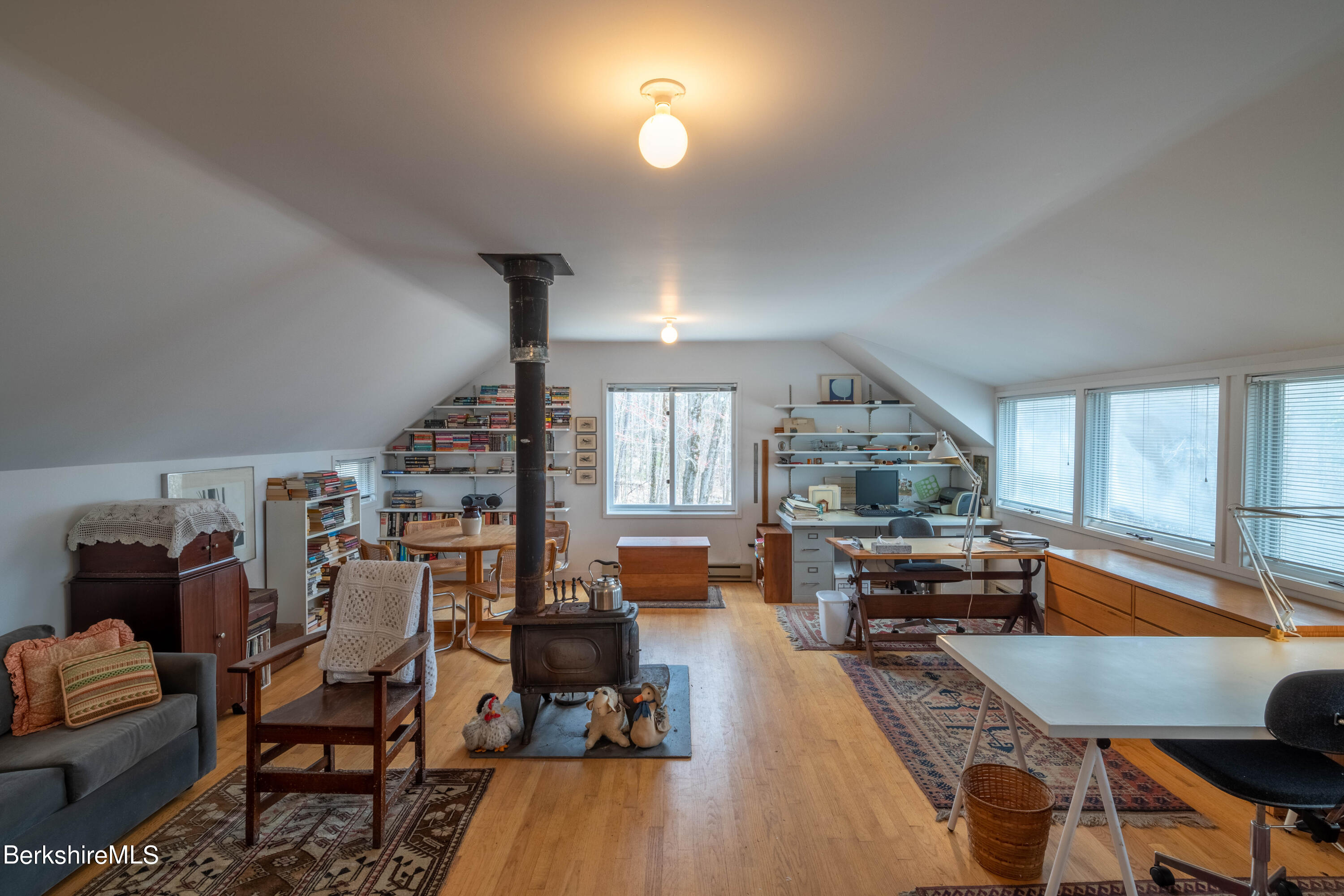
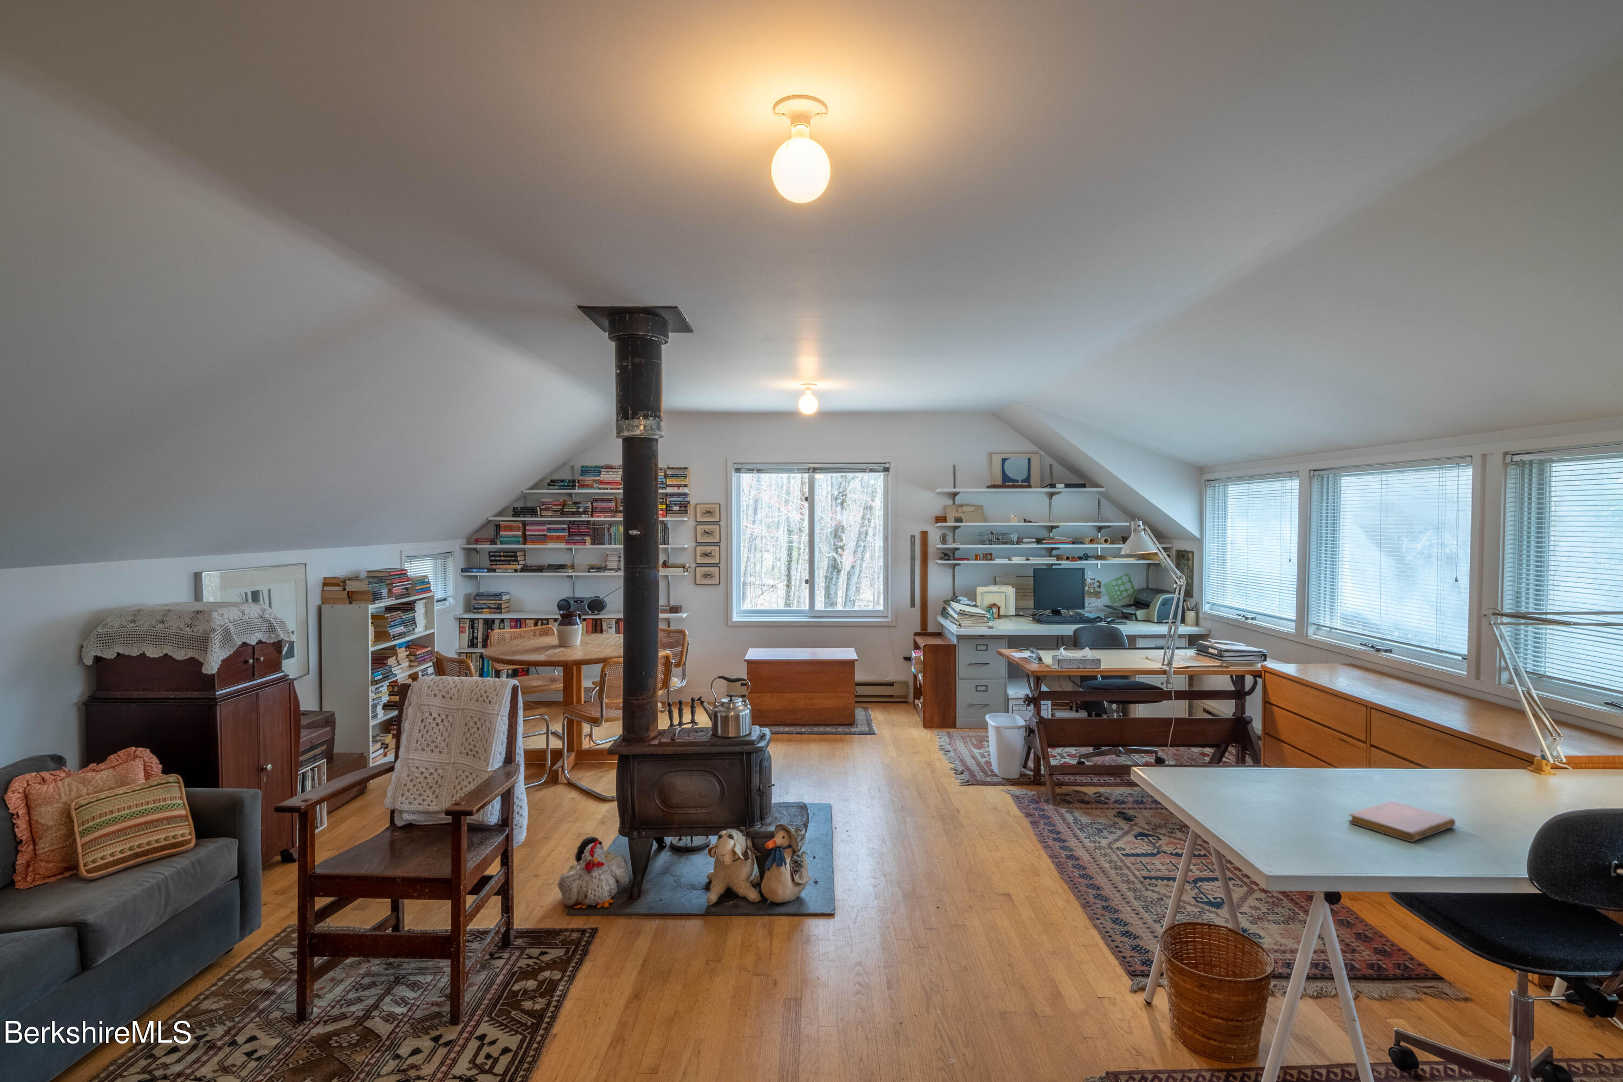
+ notebook (1401, 820)
